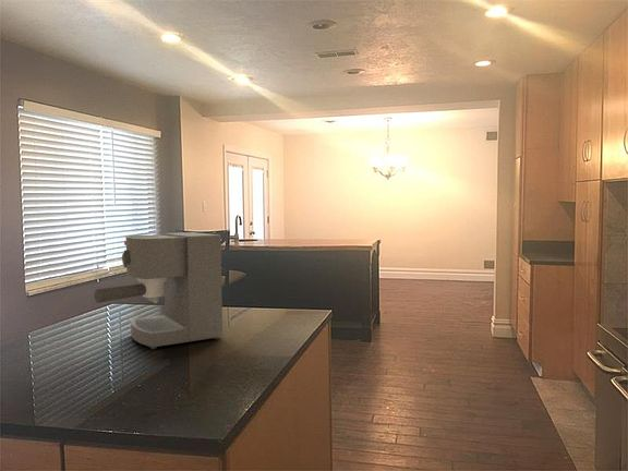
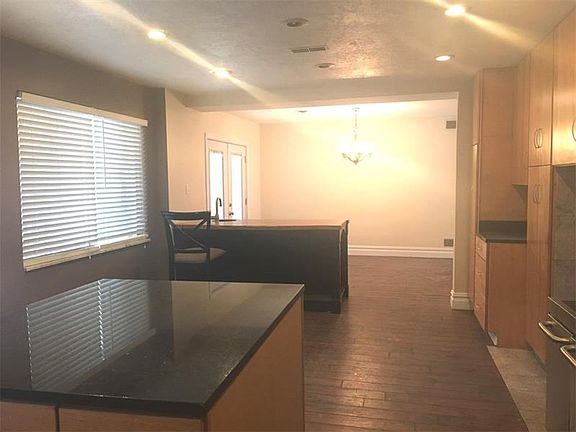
- coffee maker (170, 287)
